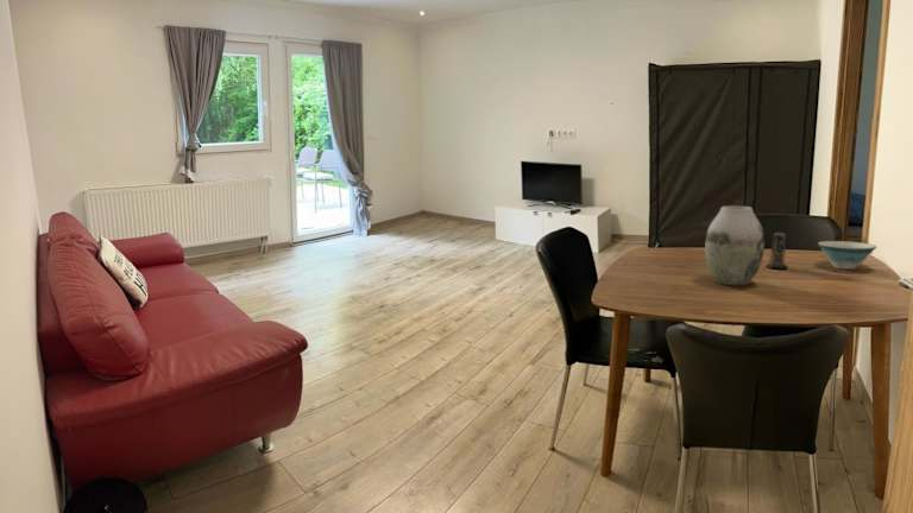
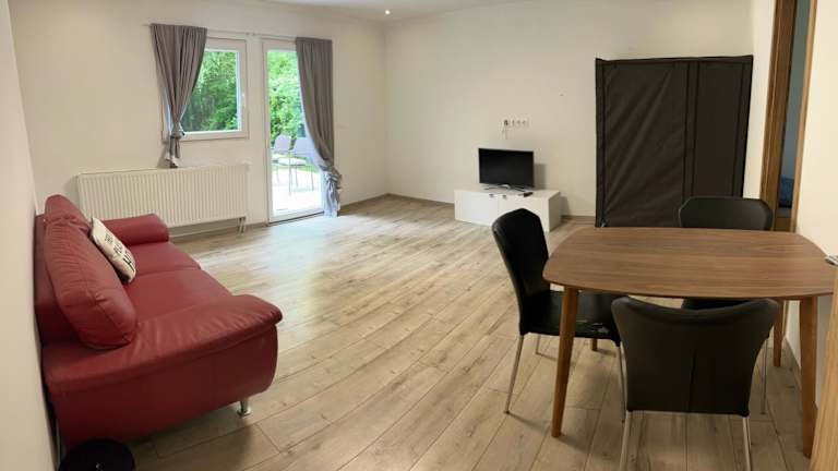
- candle (777, 249)
- bowl (845, 255)
- vase (733, 245)
